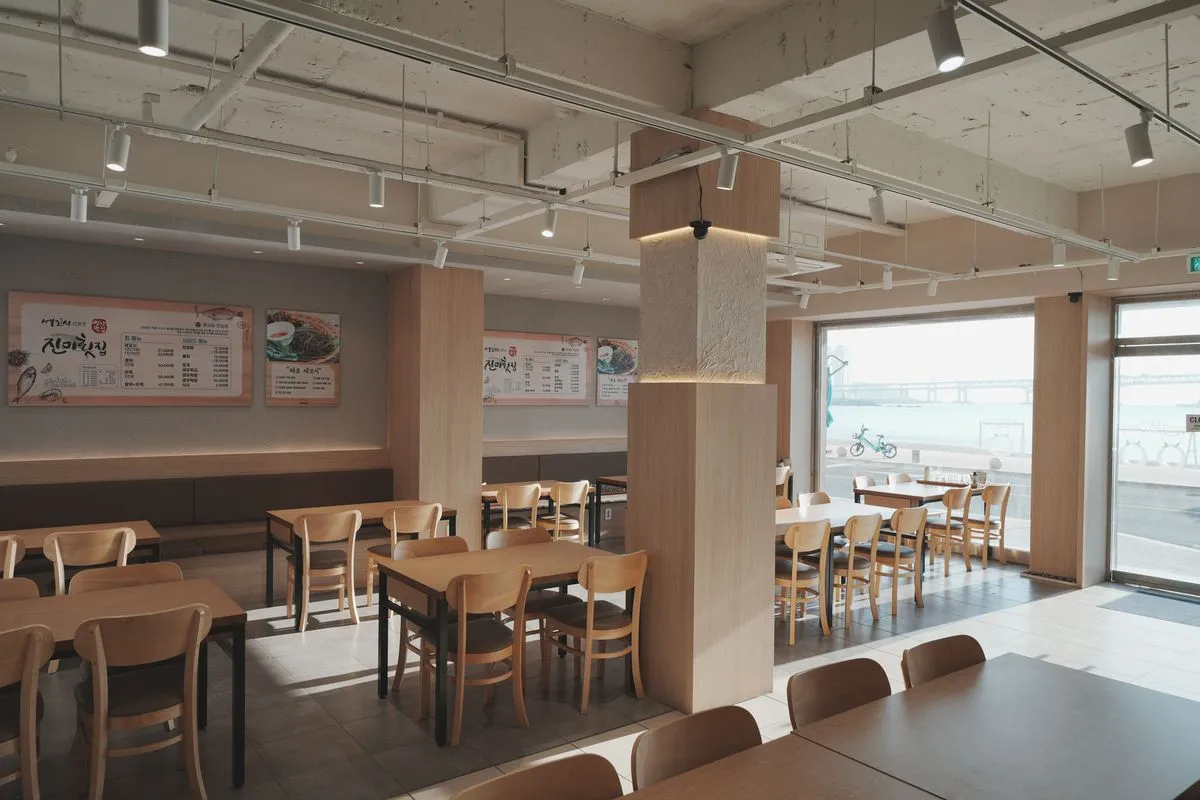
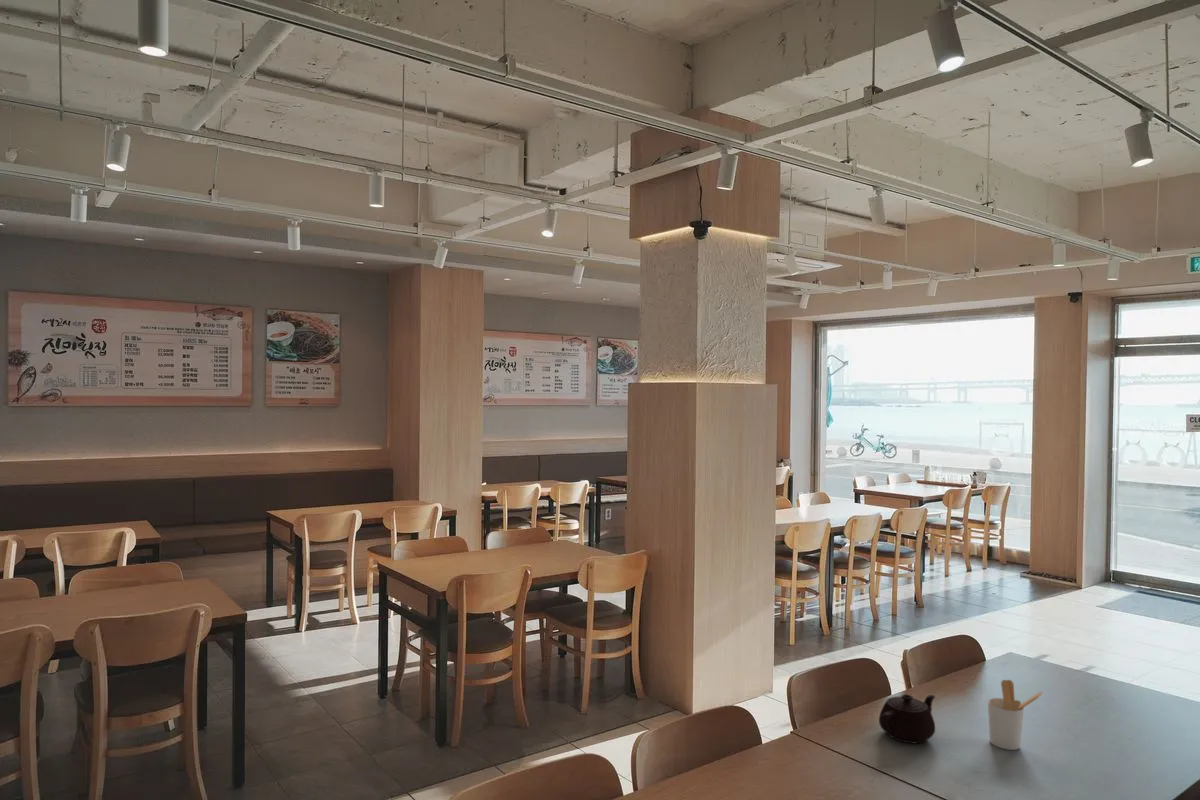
+ teapot (908, 715)
+ utensil holder (1015, 716)
